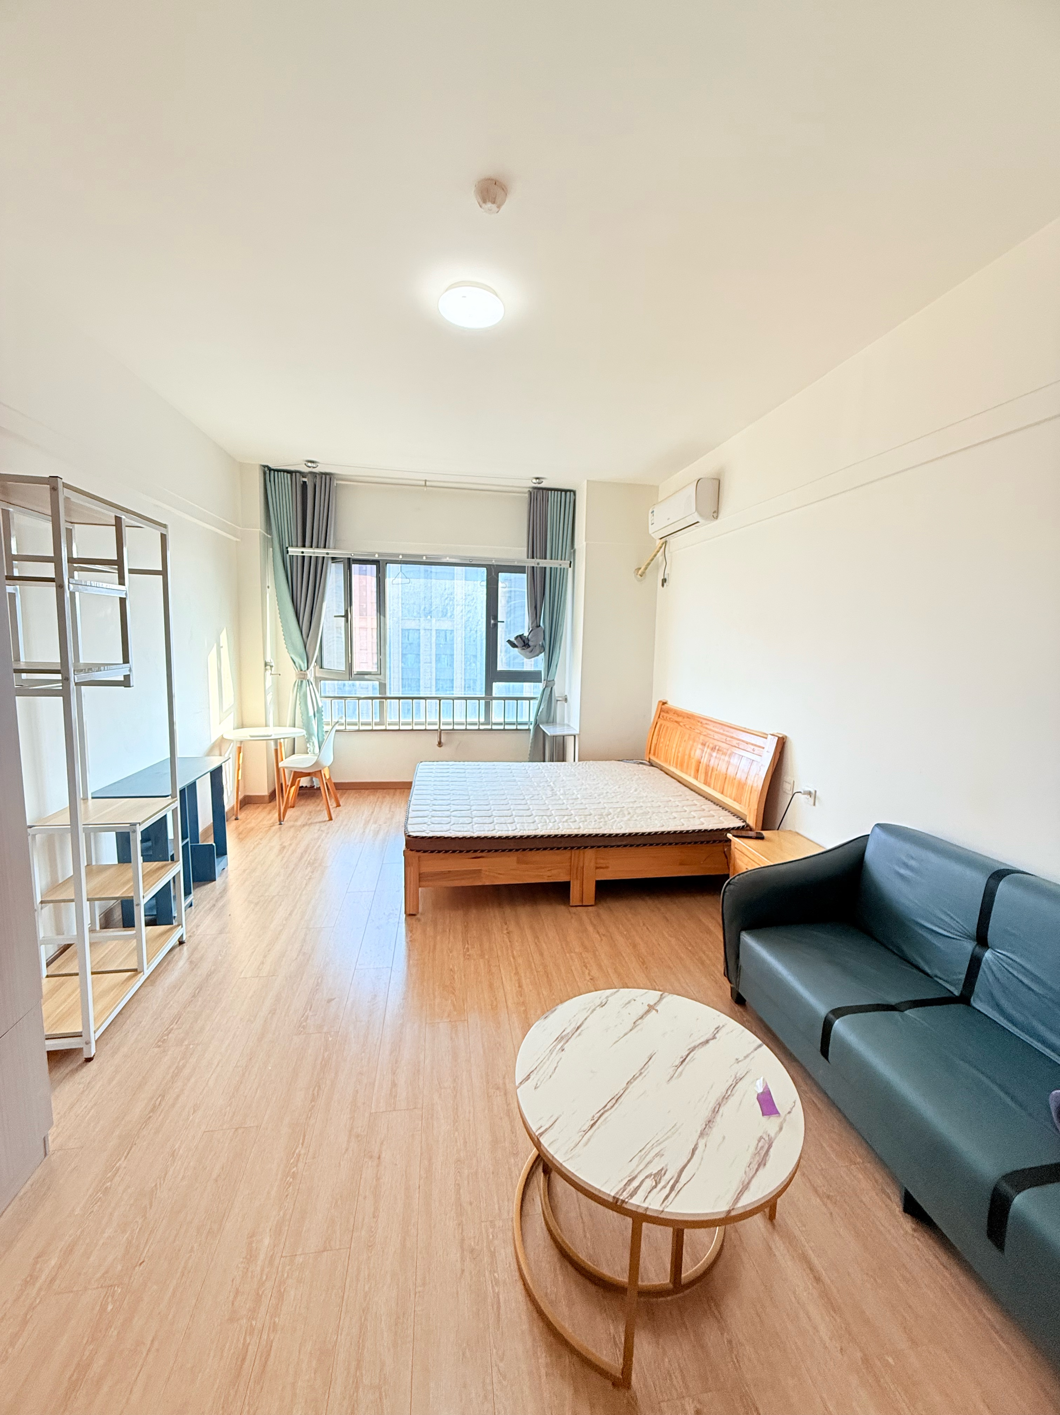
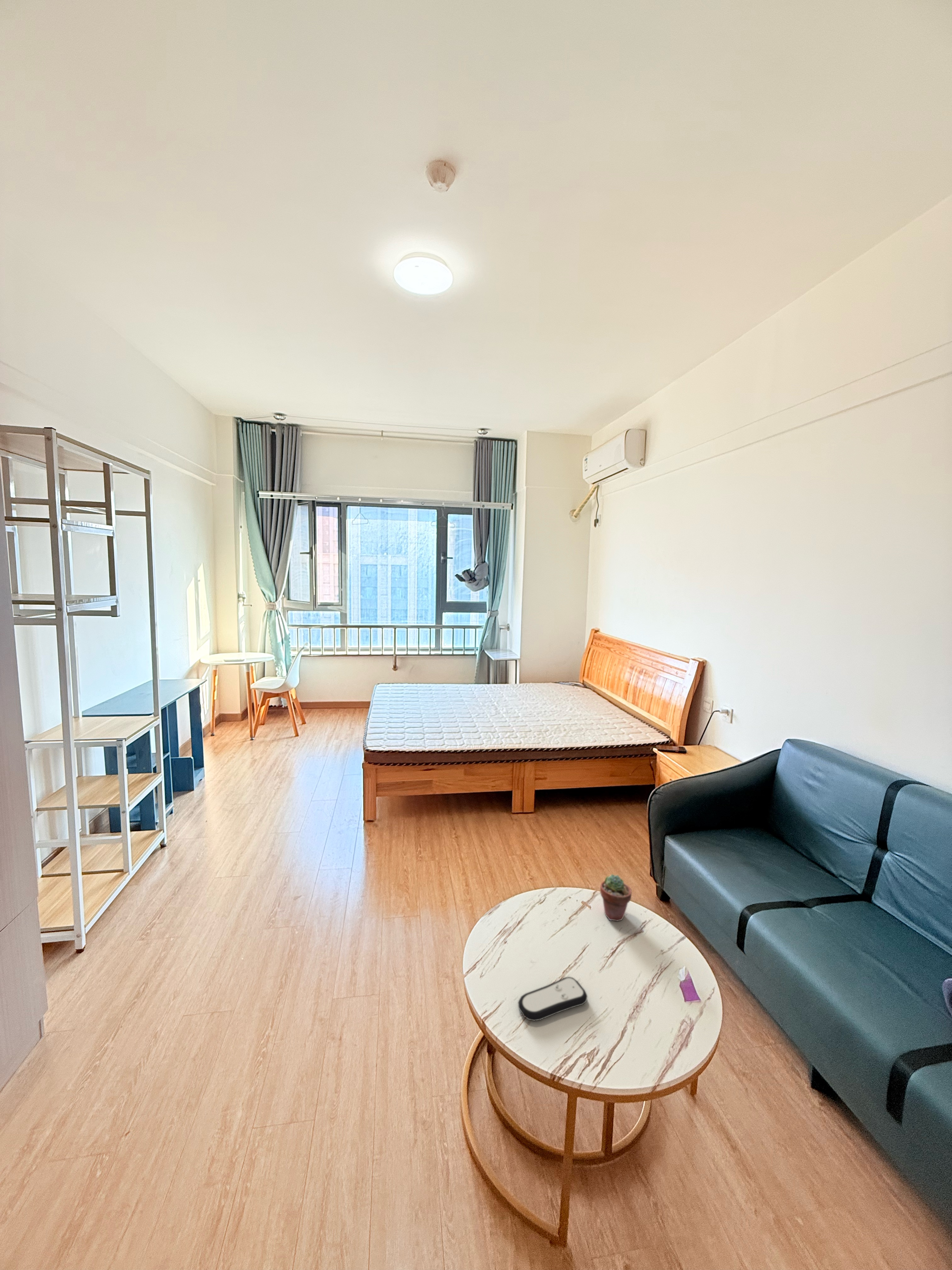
+ remote control (552, 998)
+ potted succulent (615, 895)
